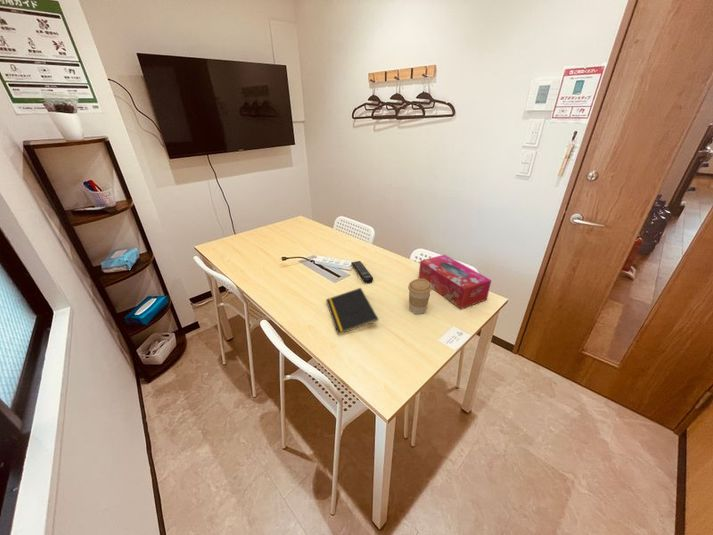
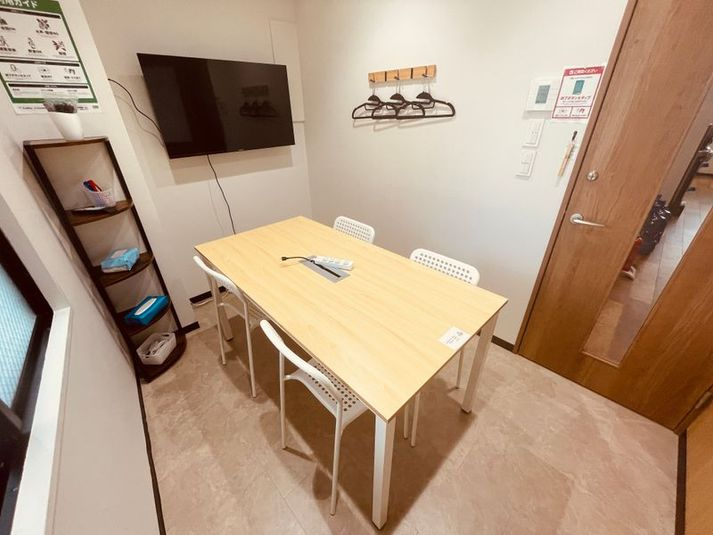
- tissue box (452, 279)
- coffee cup (418, 296)
- notepad (350, 309)
- remote control (361, 270)
